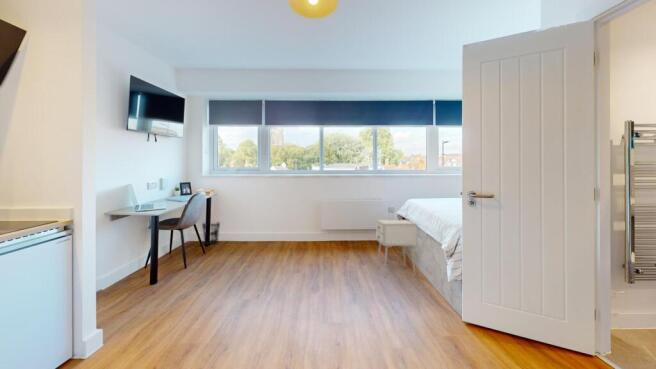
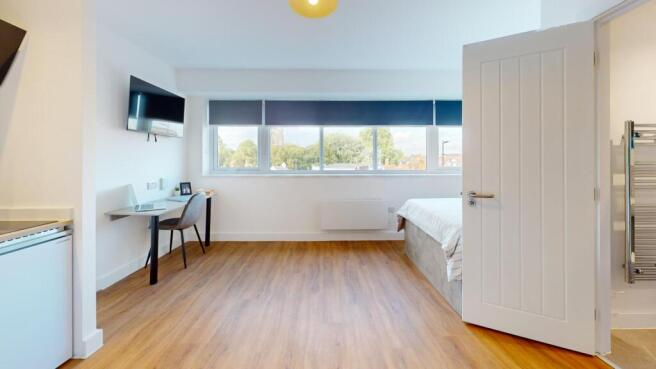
- nightstand (394, 245)
- wastebasket (211, 232)
